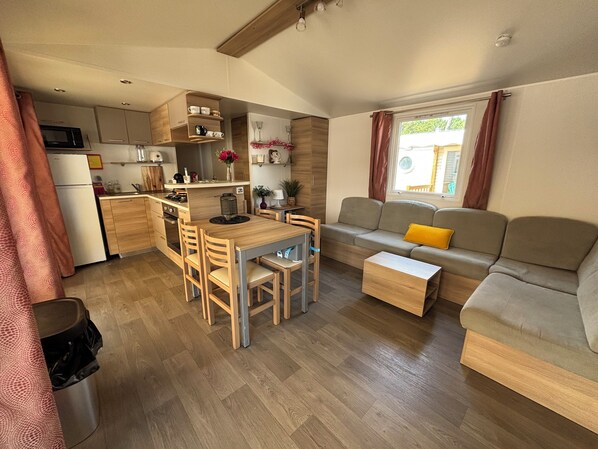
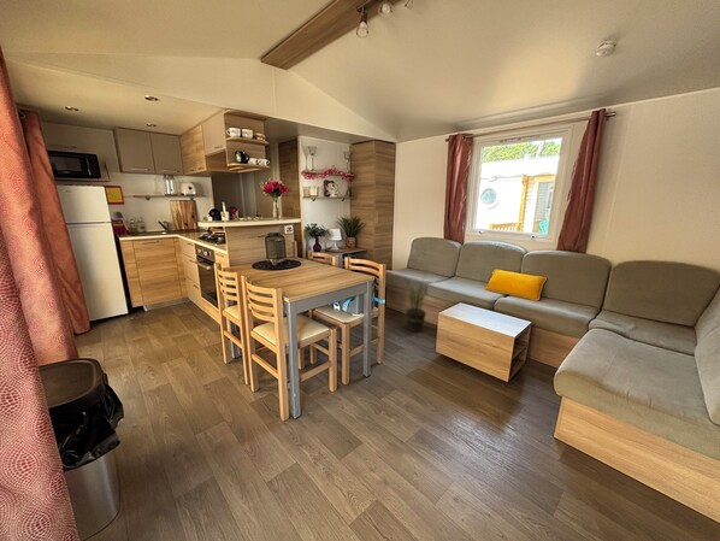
+ potted plant (415, 302)
